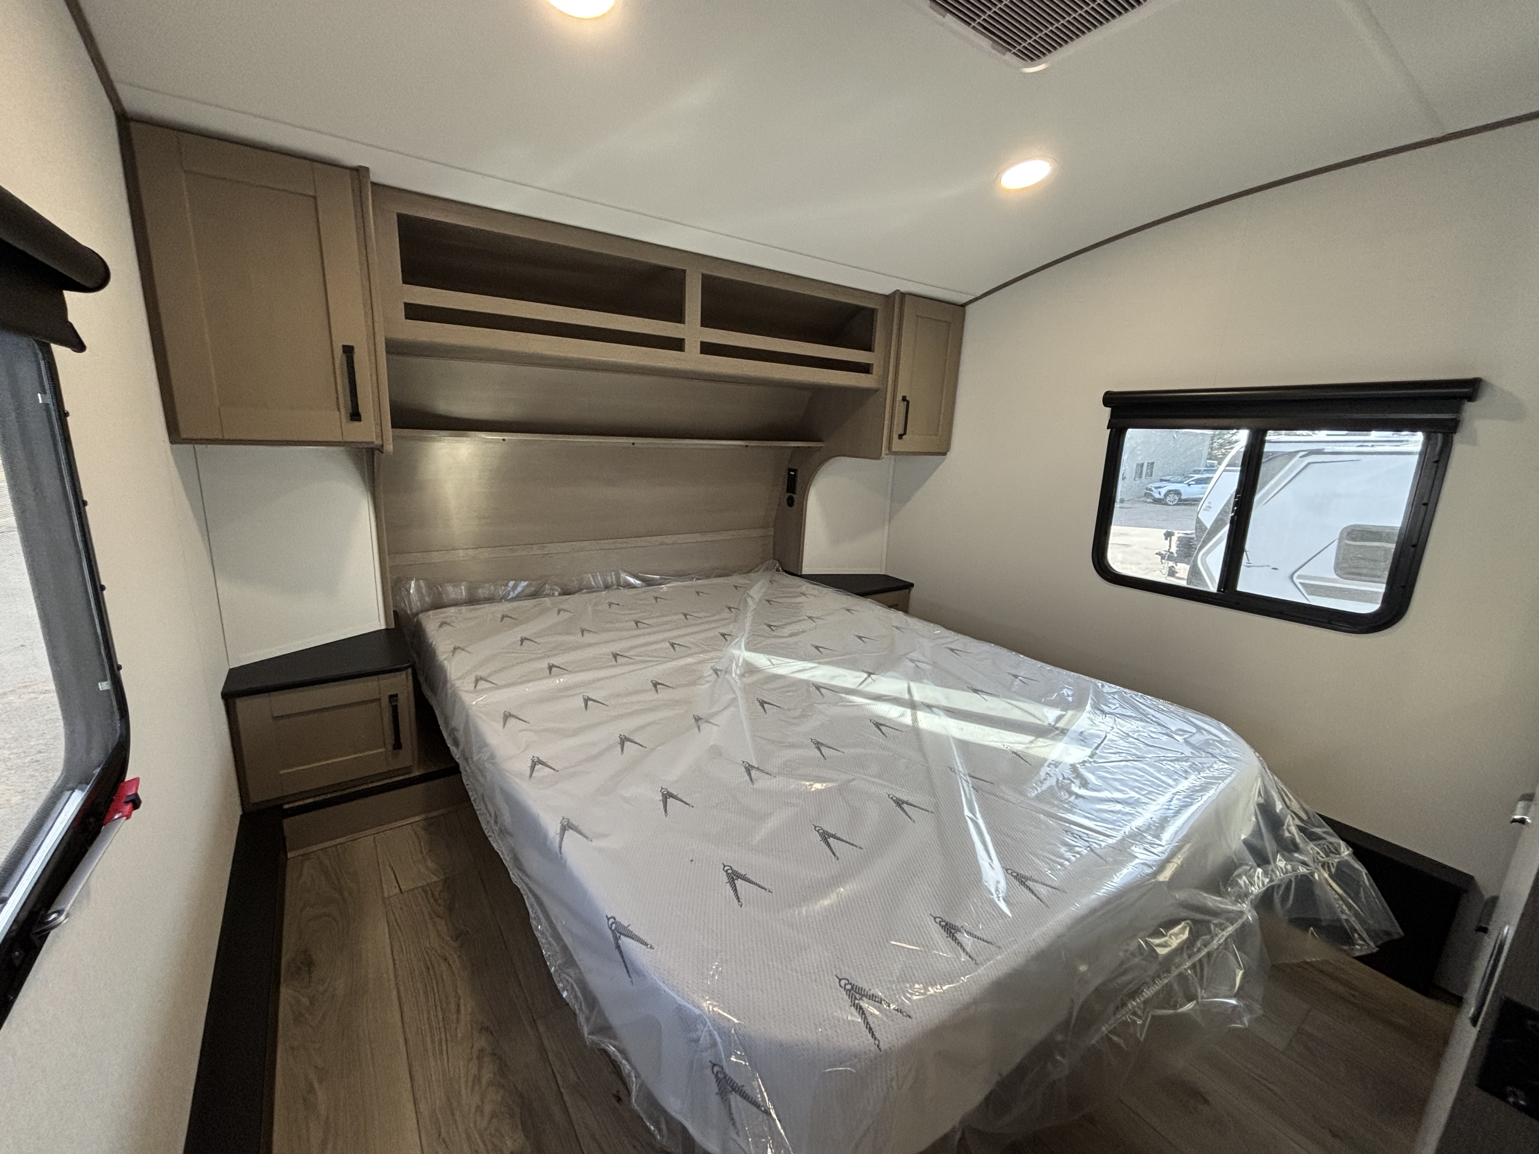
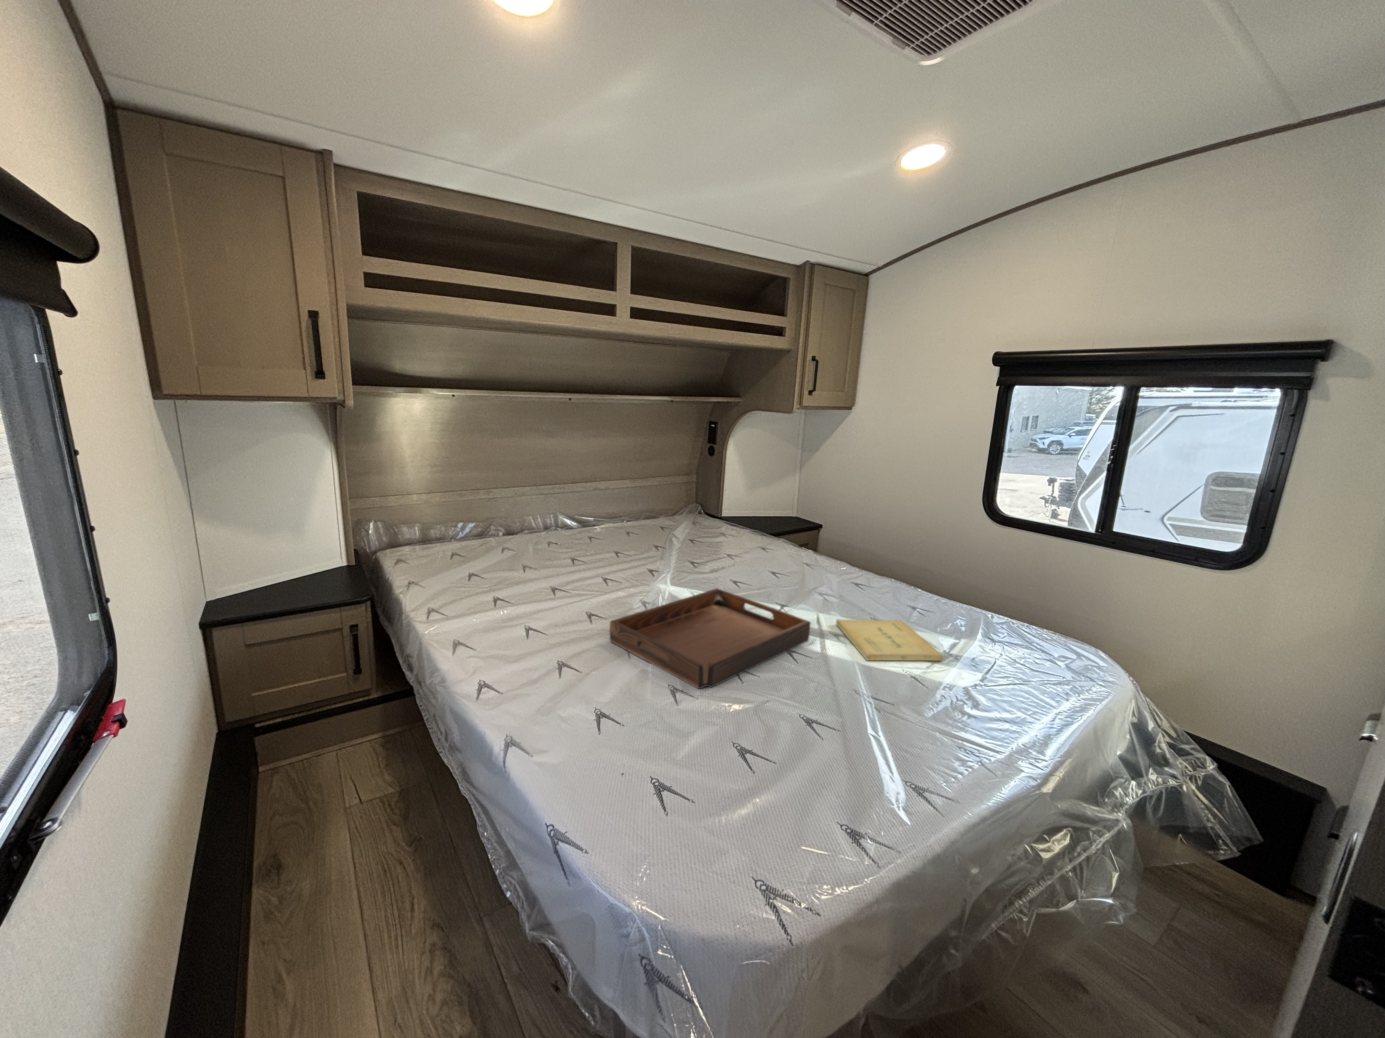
+ serving tray (711, 630)
+ book (886, 639)
